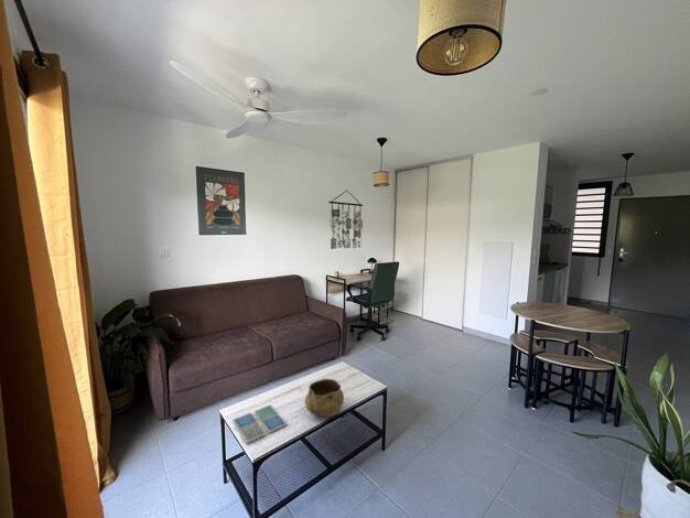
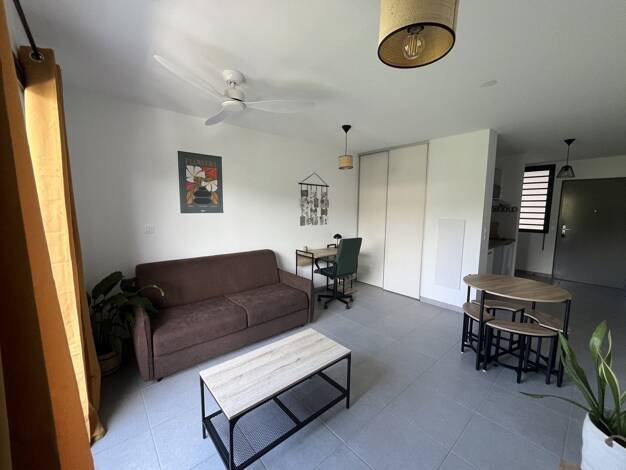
- drink coaster (258, 422)
- decorative bowl (324, 398)
